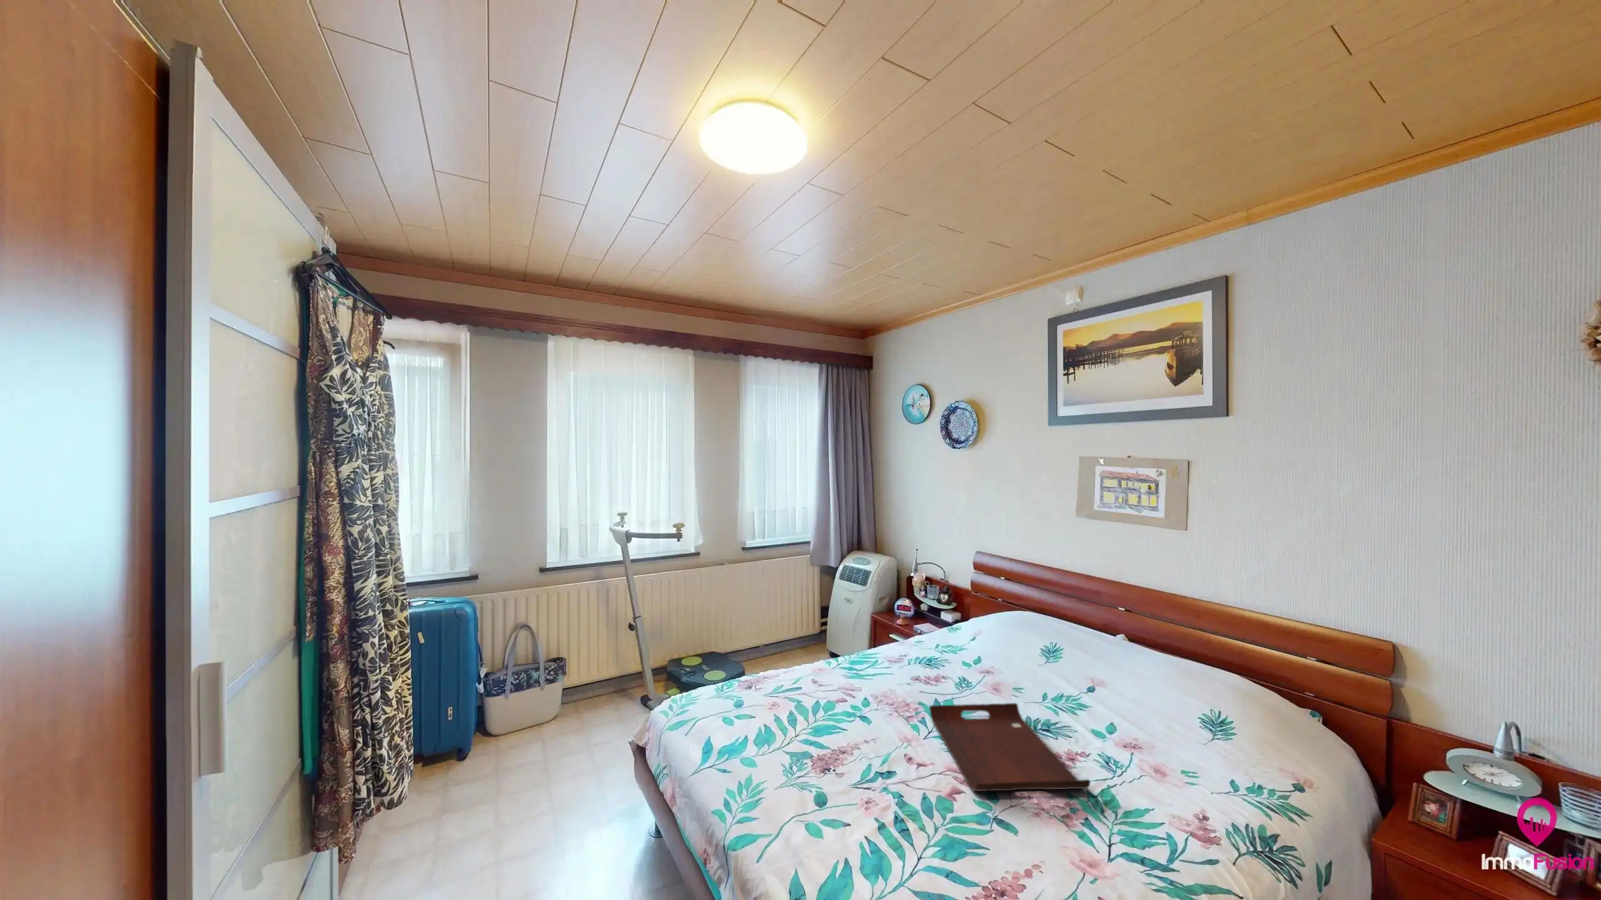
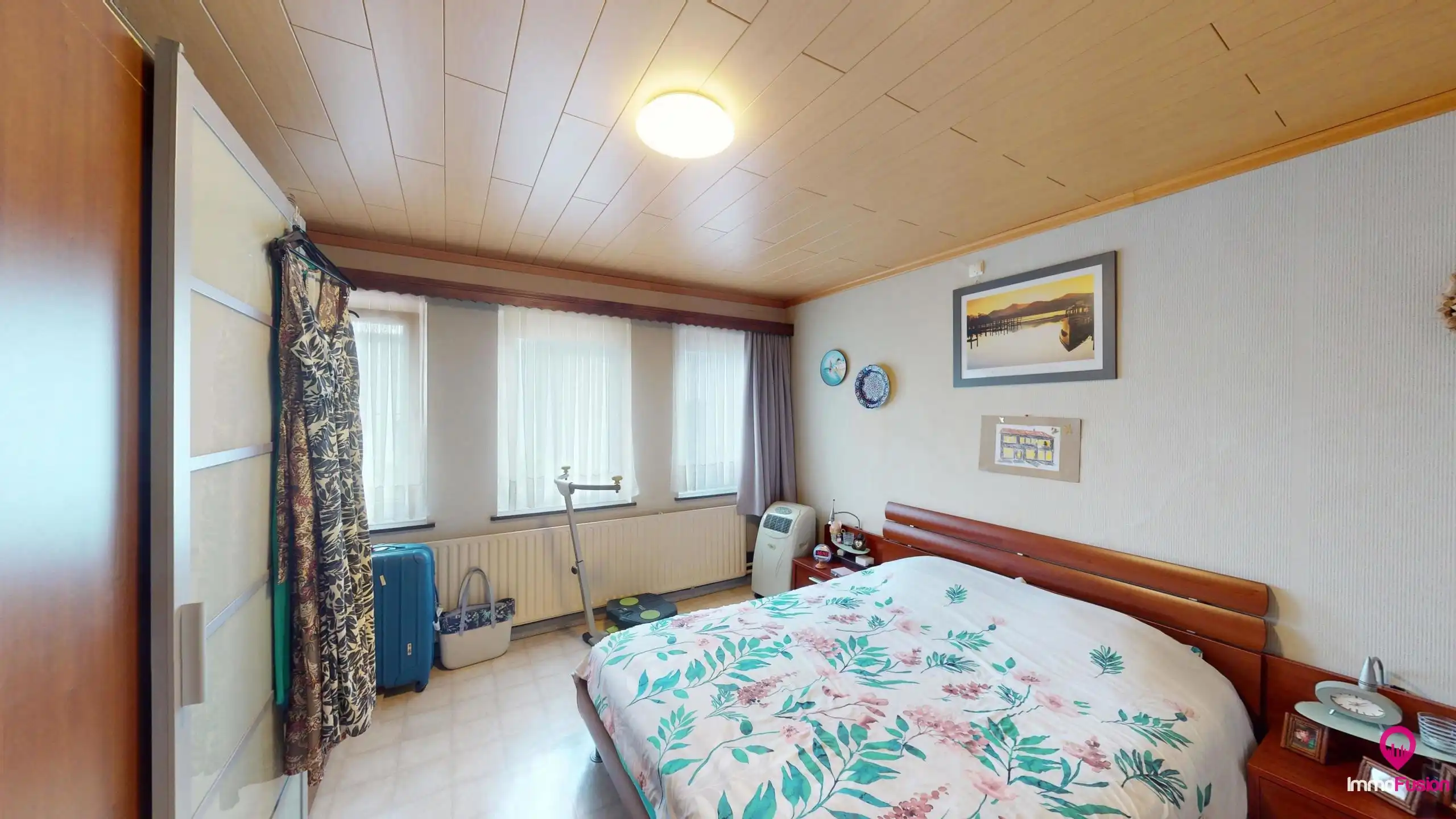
- serving tray (1000, 744)
